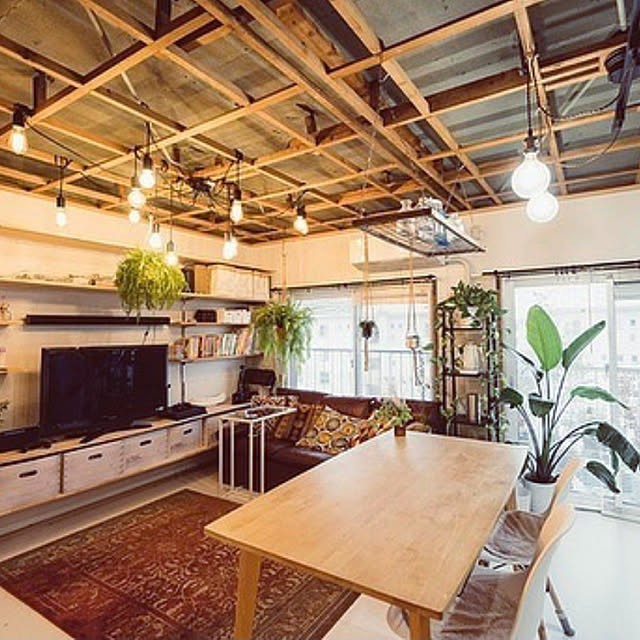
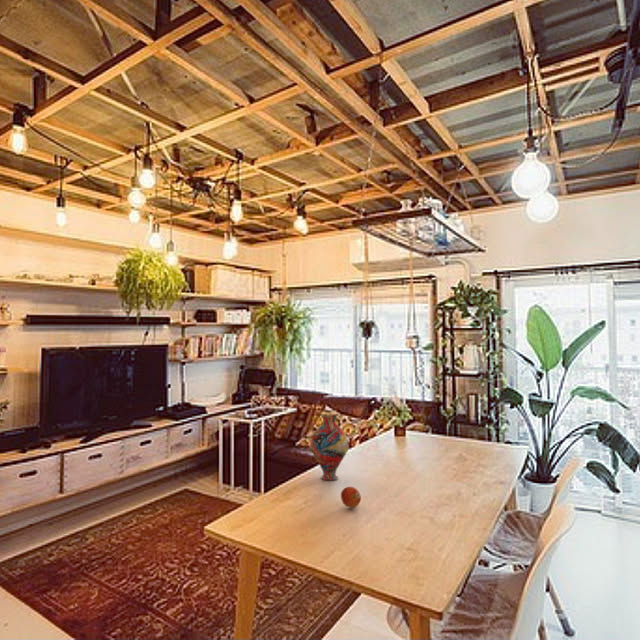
+ vase (329, 446)
+ fruit (351, 497)
